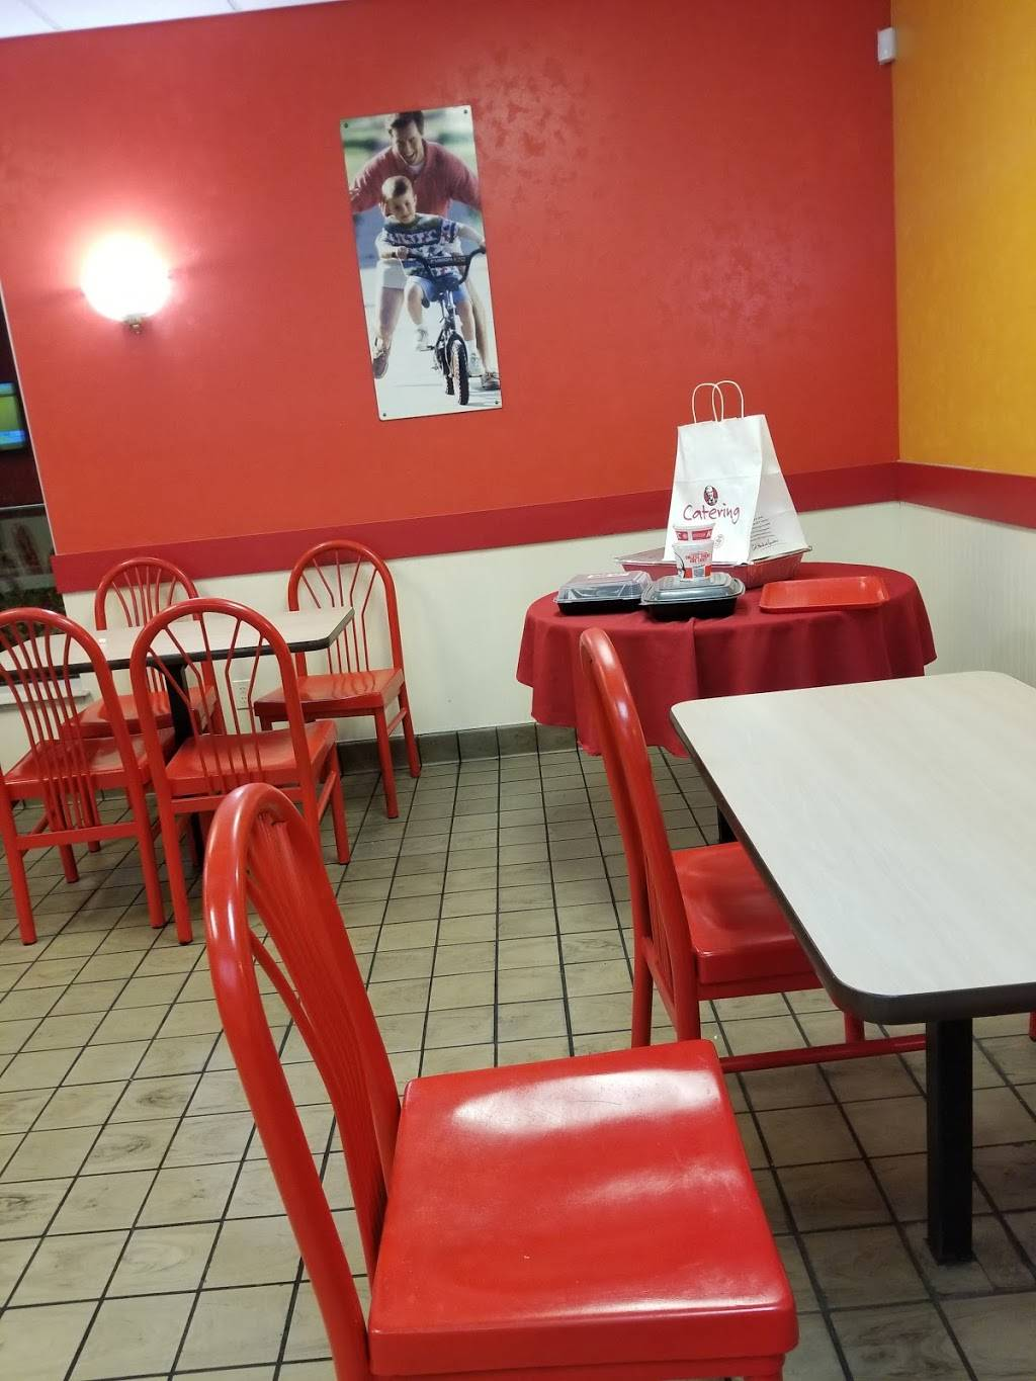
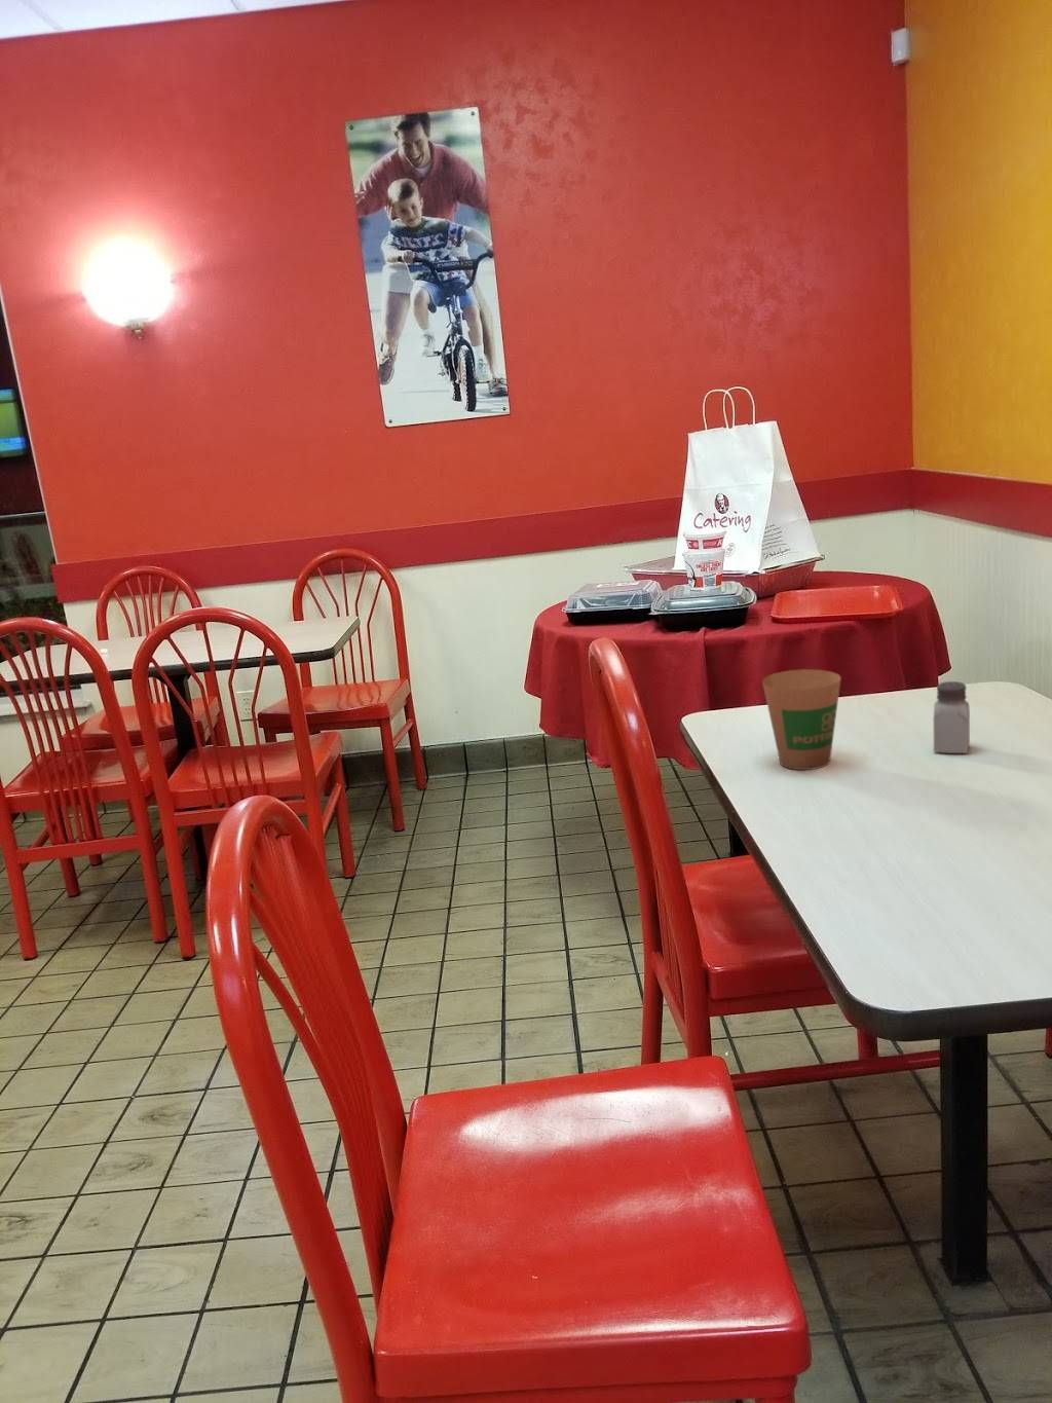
+ paper cup (802, 721)
+ saltshaker (951, 716)
